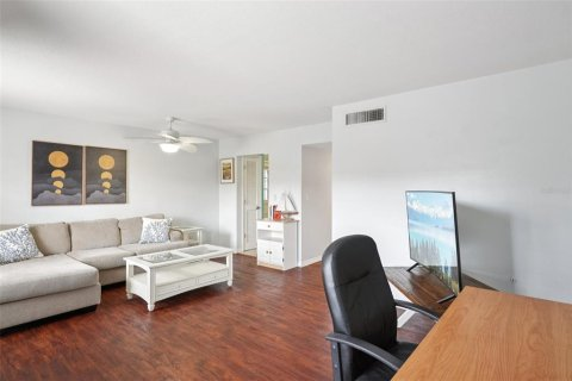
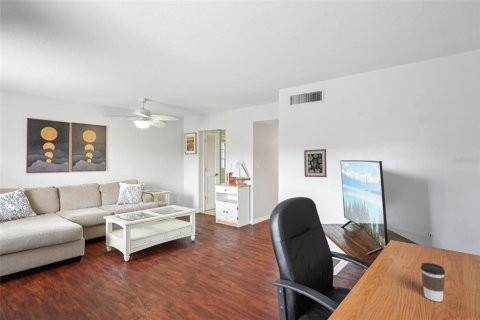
+ coffee cup (432, 281)
+ wall art (315, 163)
